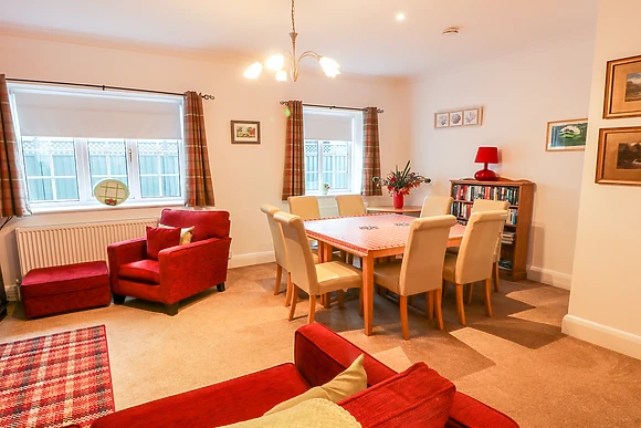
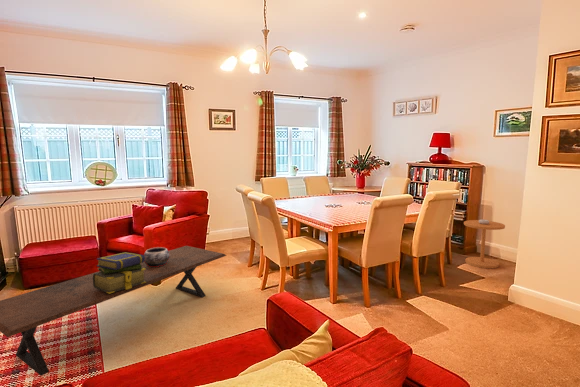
+ side table (482, 241)
+ coffee table (127, 292)
+ stack of books (120, 269)
+ decorative bowl (156, 256)
